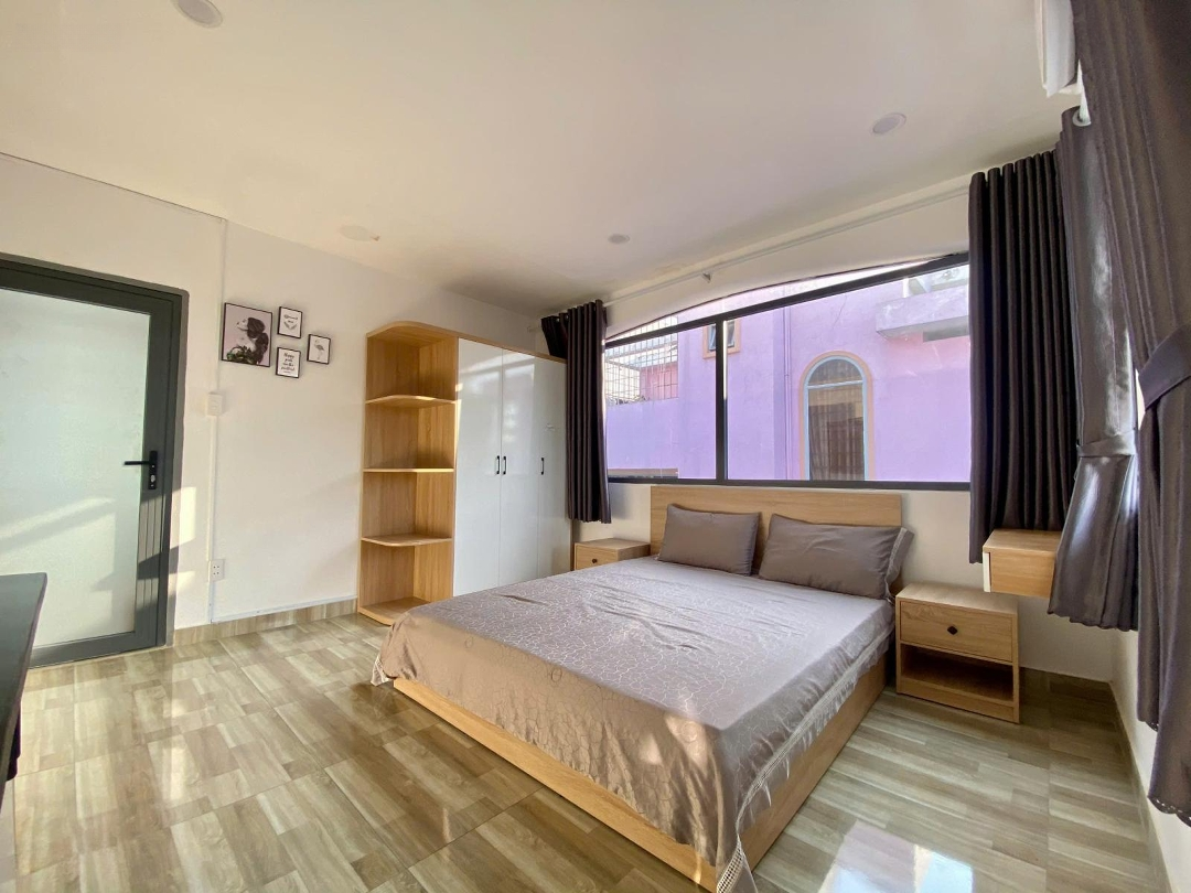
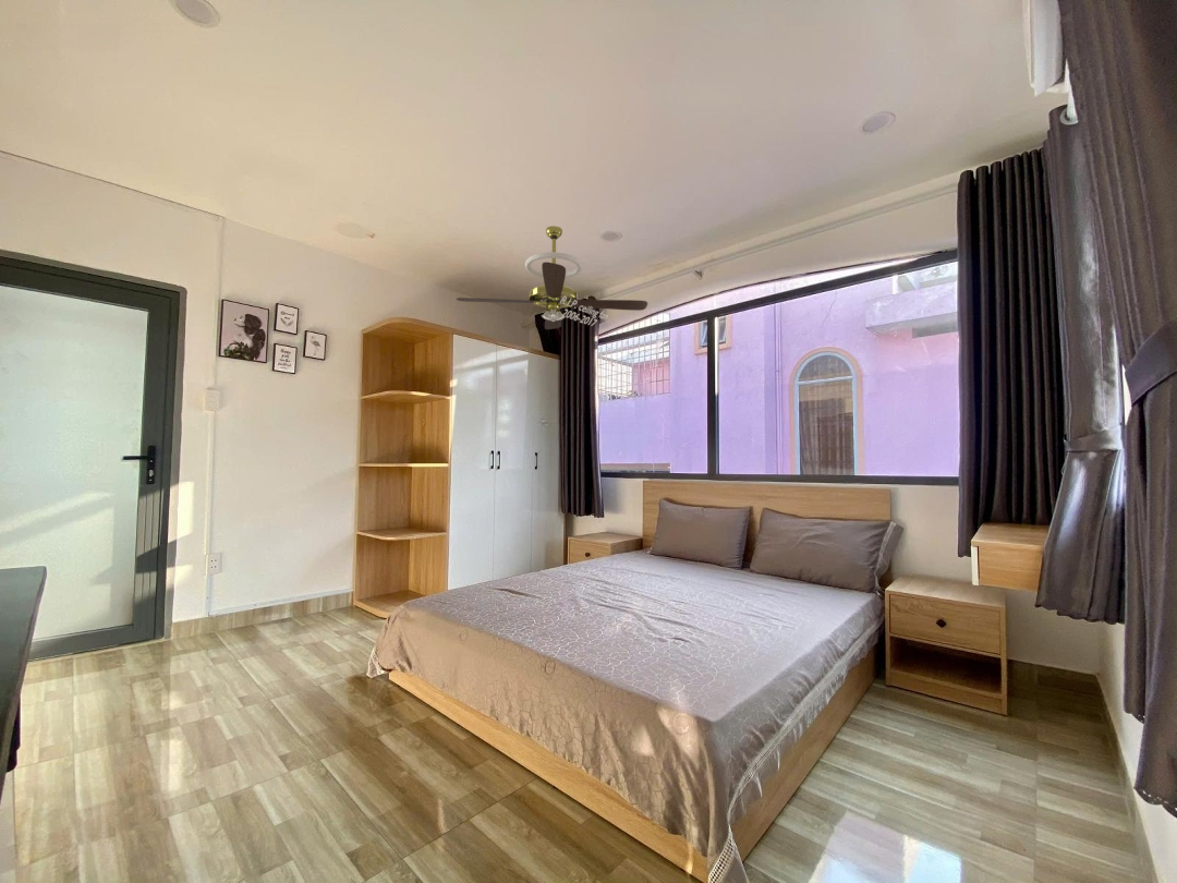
+ ceiling fan (554, 278)
